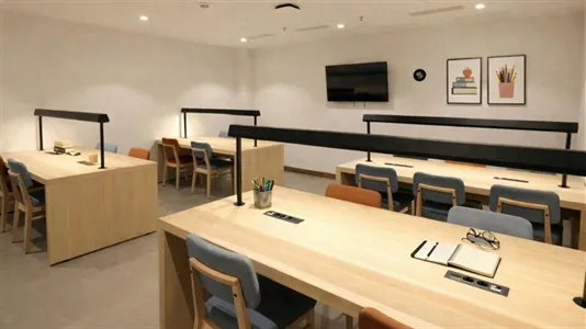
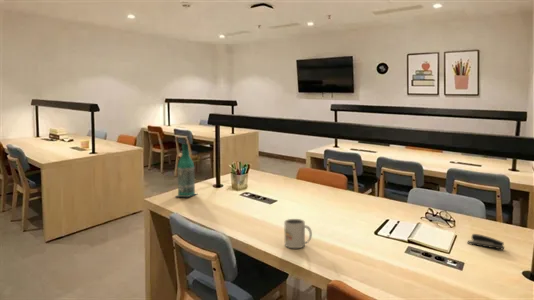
+ bottle (185, 169)
+ stapler (485, 240)
+ mug (298, 233)
